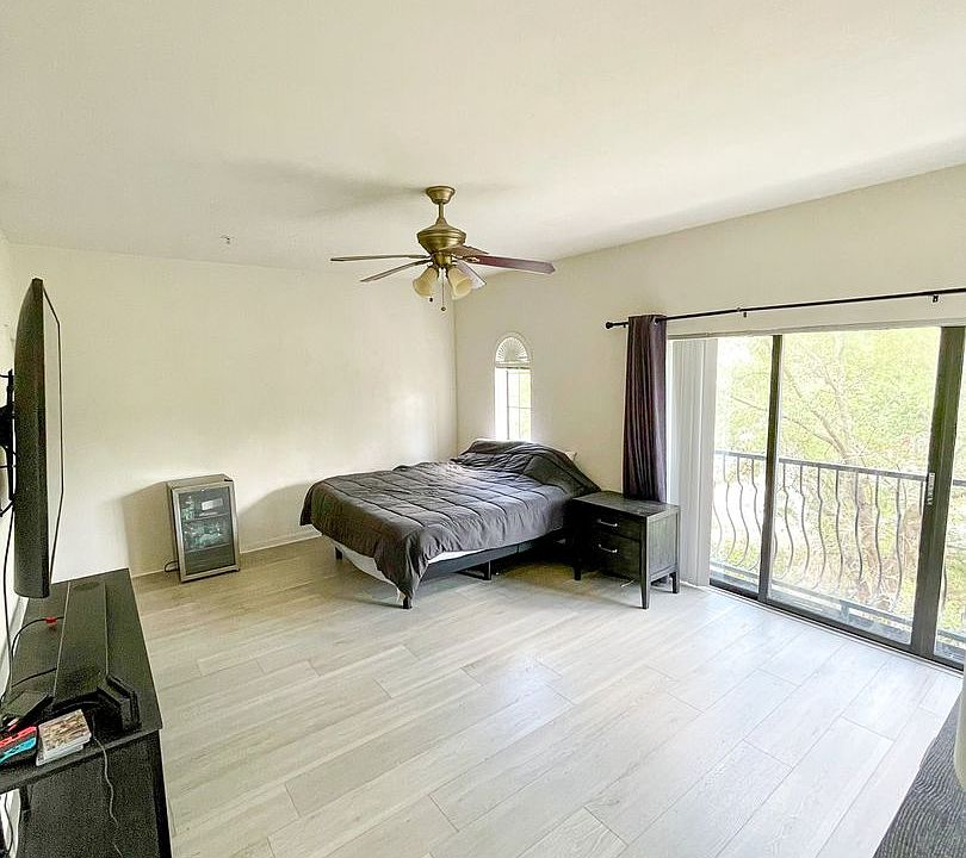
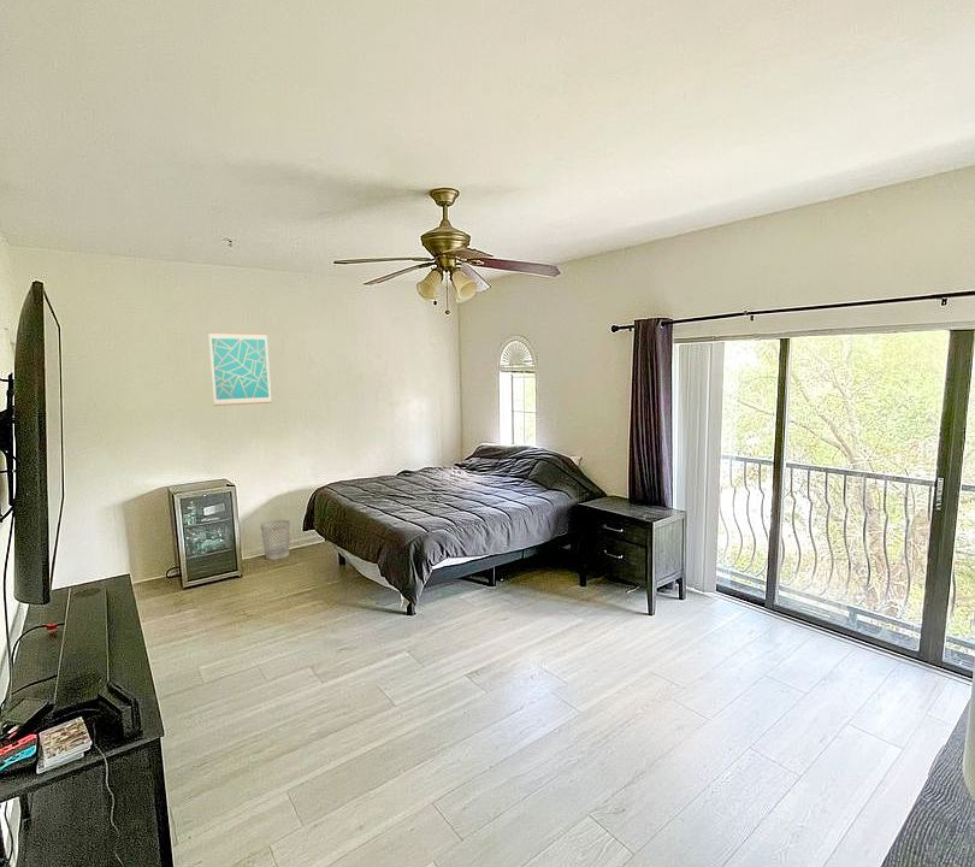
+ wall art (241, 368)
+ wastebasket (276, 539)
